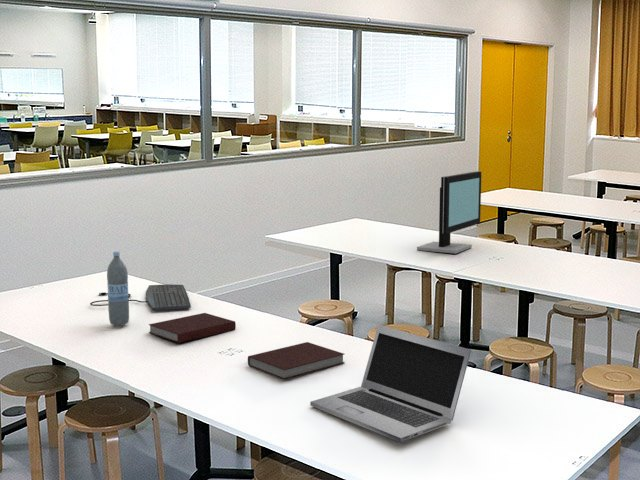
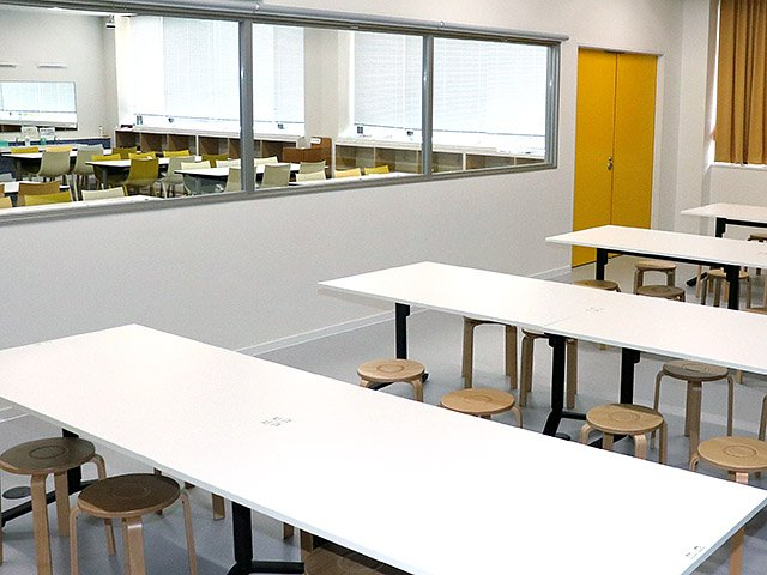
- notebook (192, 327)
- notebook (296, 359)
- computer monitor (445, 211)
- water bottle (117, 289)
- keyboard (137, 300)
- laptop (388, 379)
